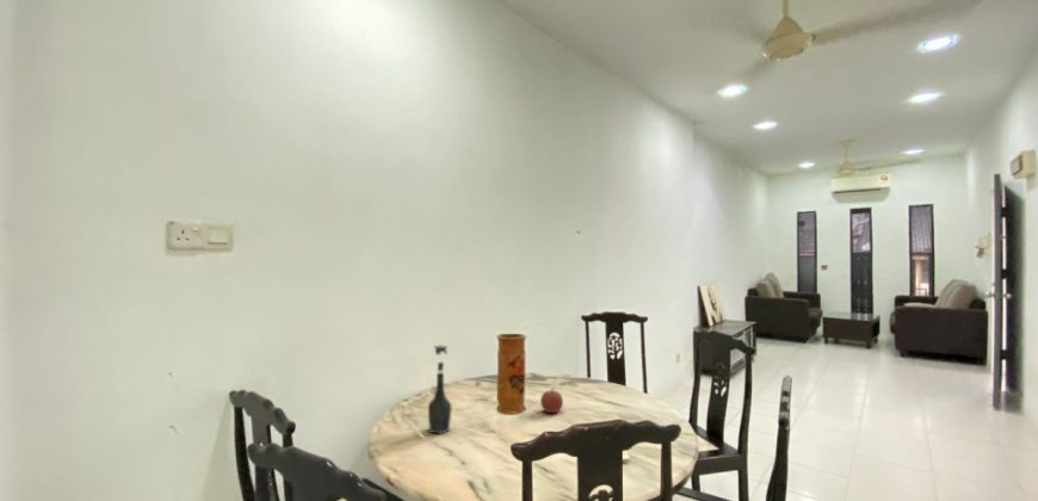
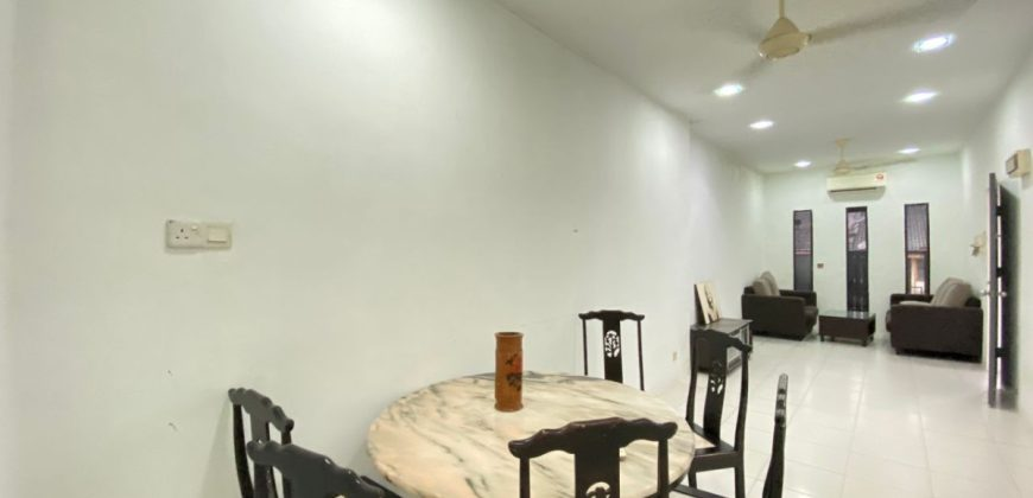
- bottle (439, 388)
- apple (551, 398)
